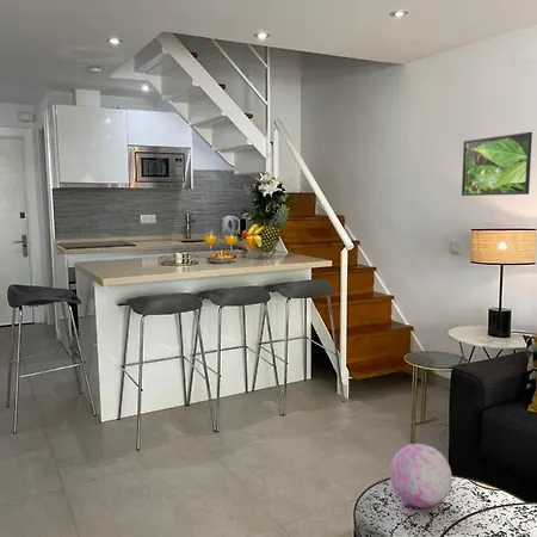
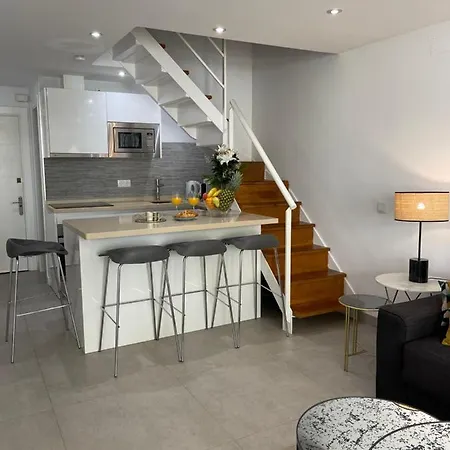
- decorative orb (420, 475)
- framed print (494, 166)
